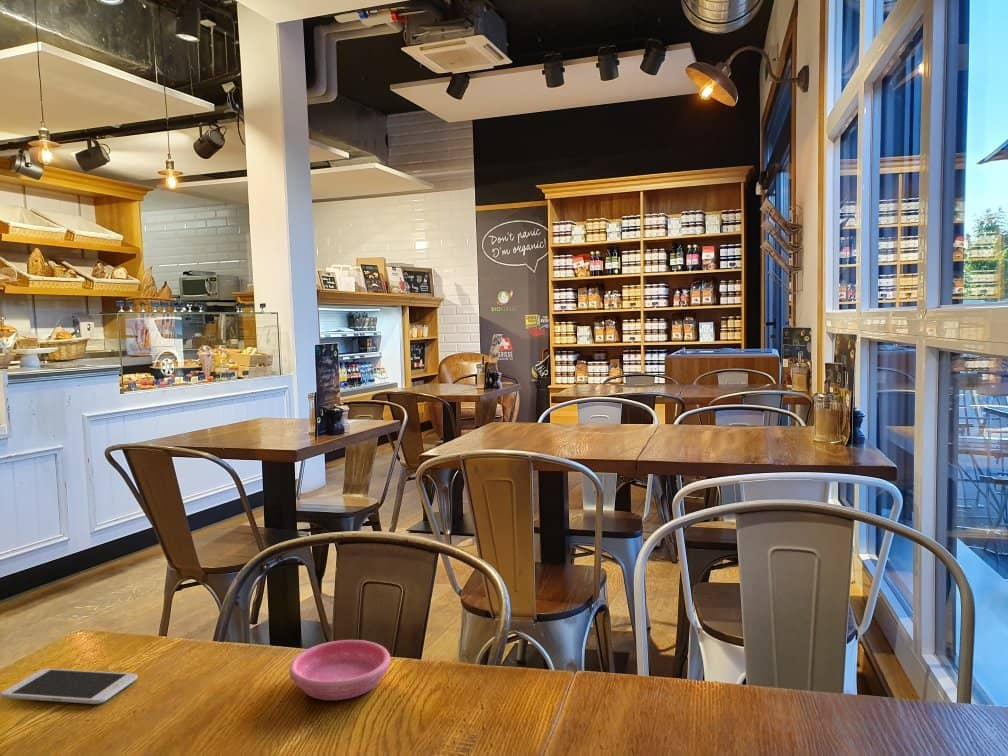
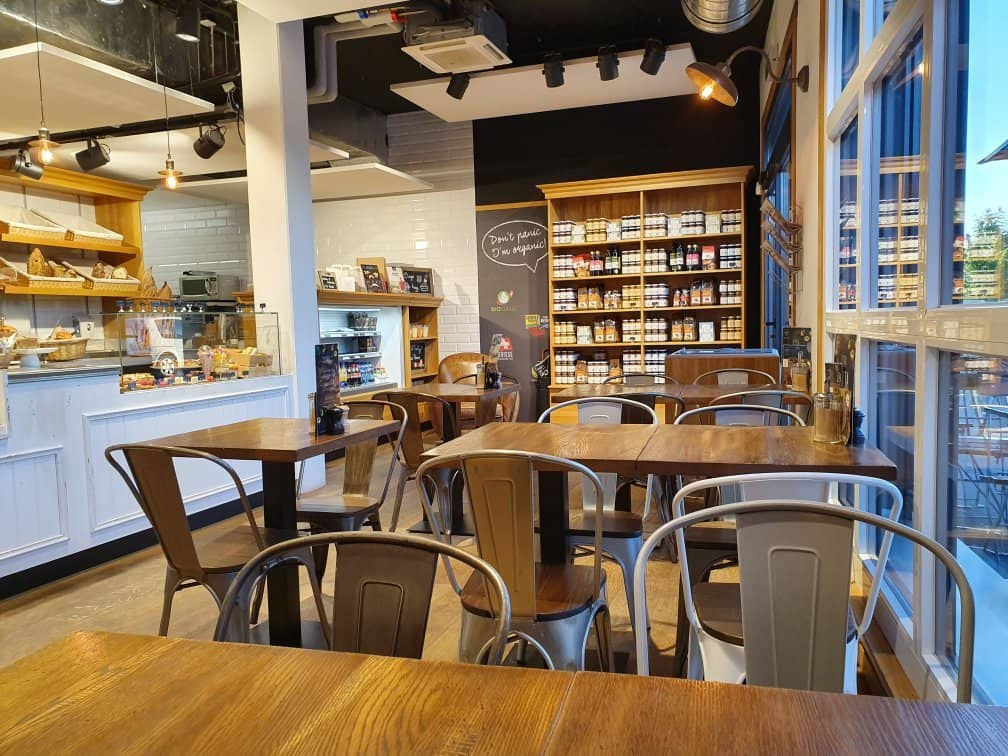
- saucer (340, 671)
- smartphone (70, 685)
